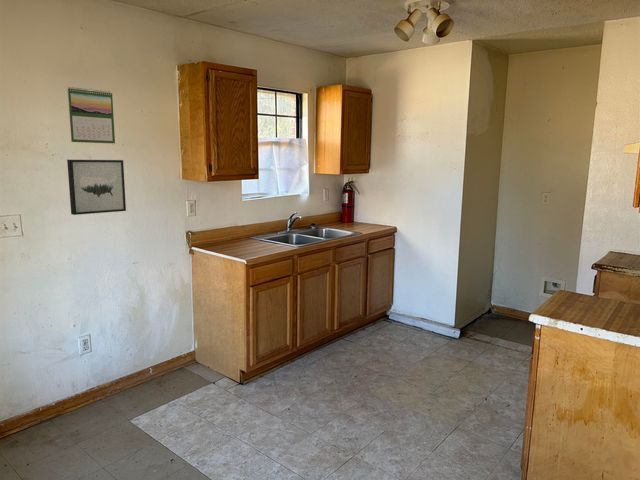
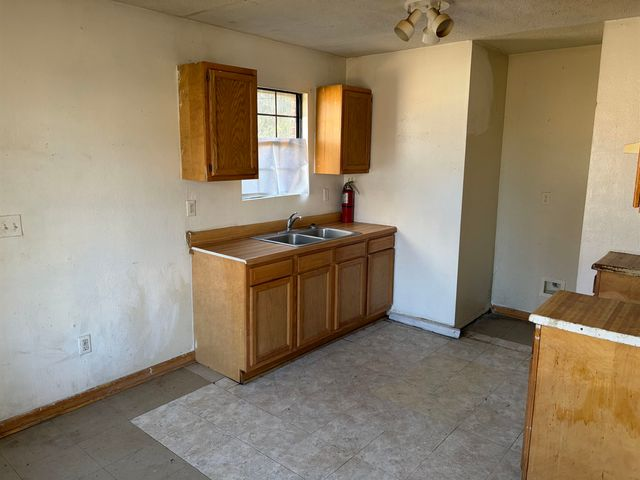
- calendar (92, 115)
- wall art (97, 186)
